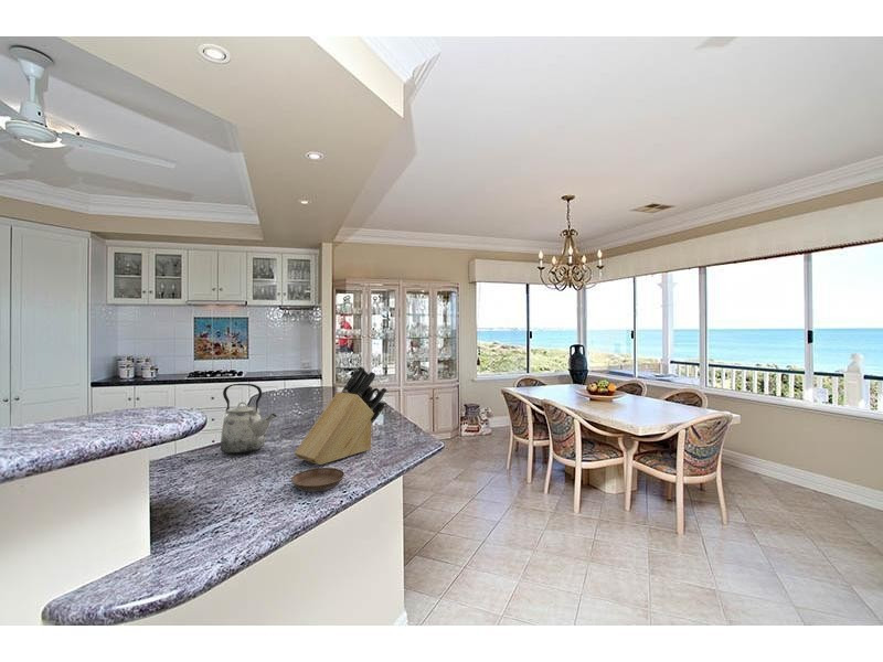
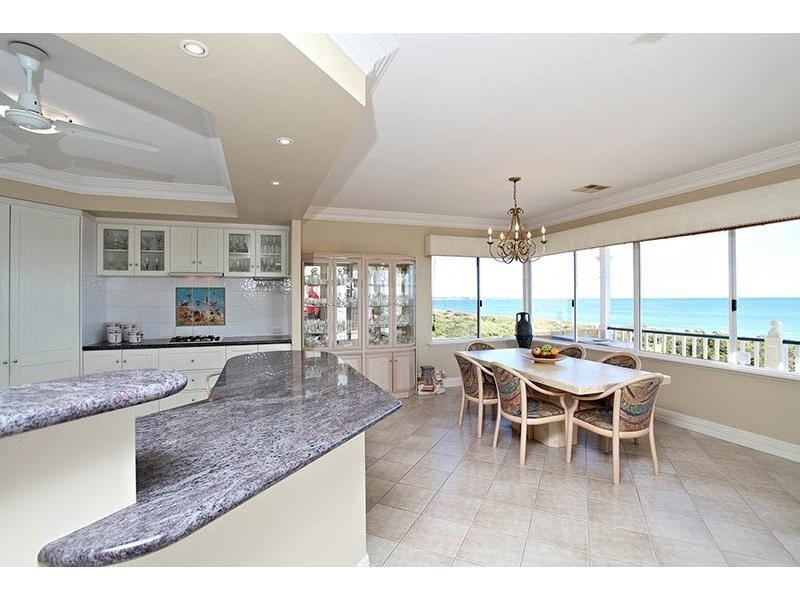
- saucer (318, 480)
- knife block (344, 410)
- kettle (249, 417)
